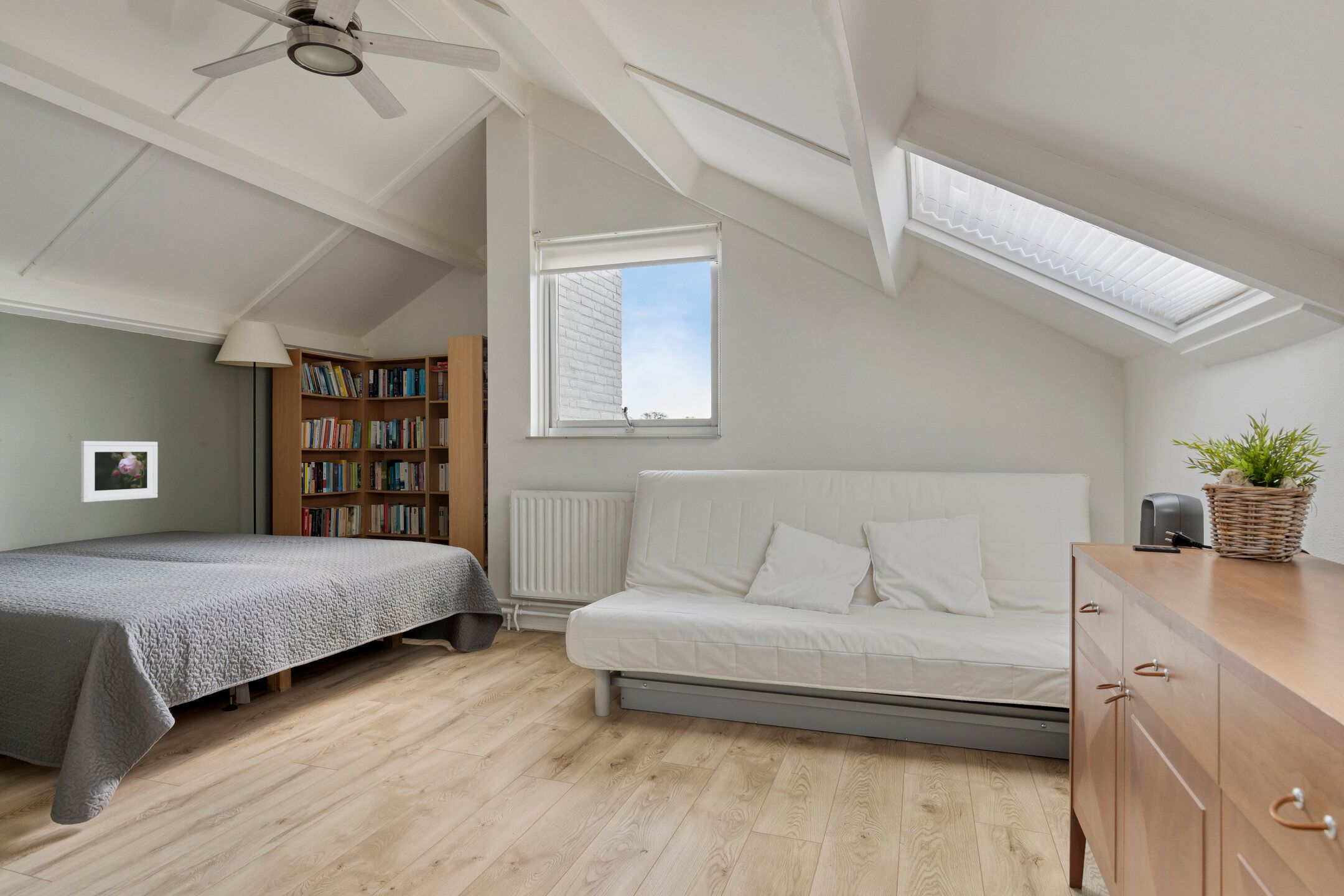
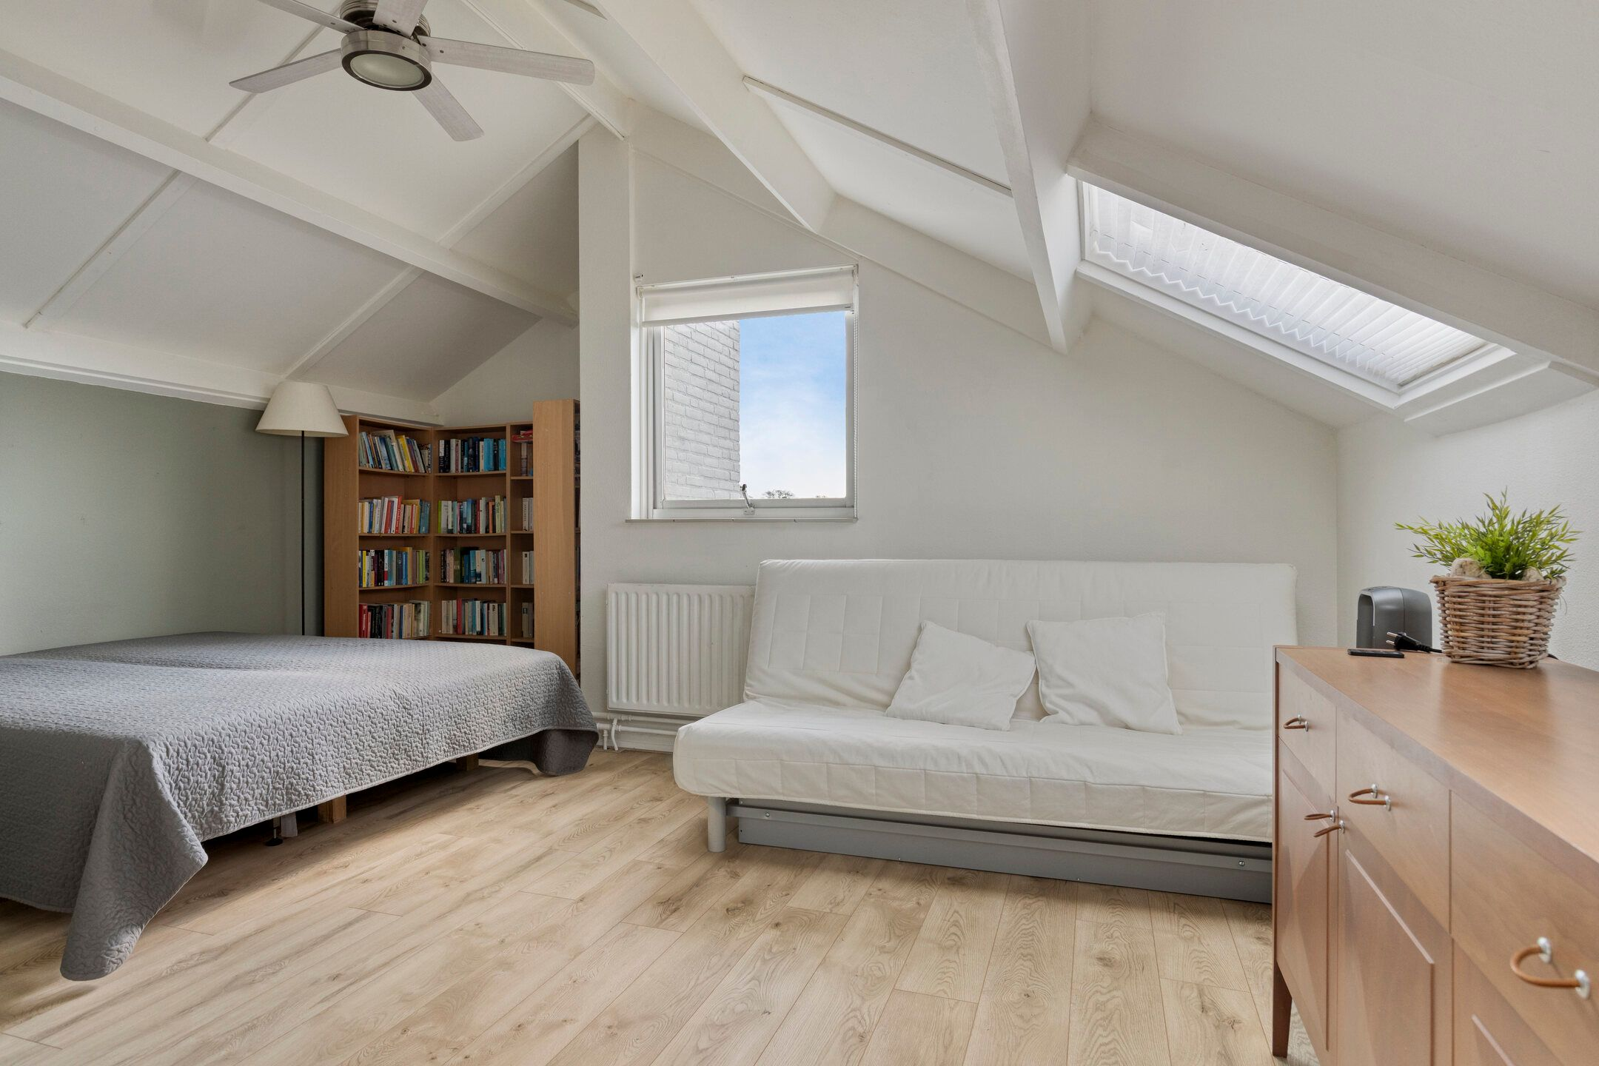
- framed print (121, 470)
